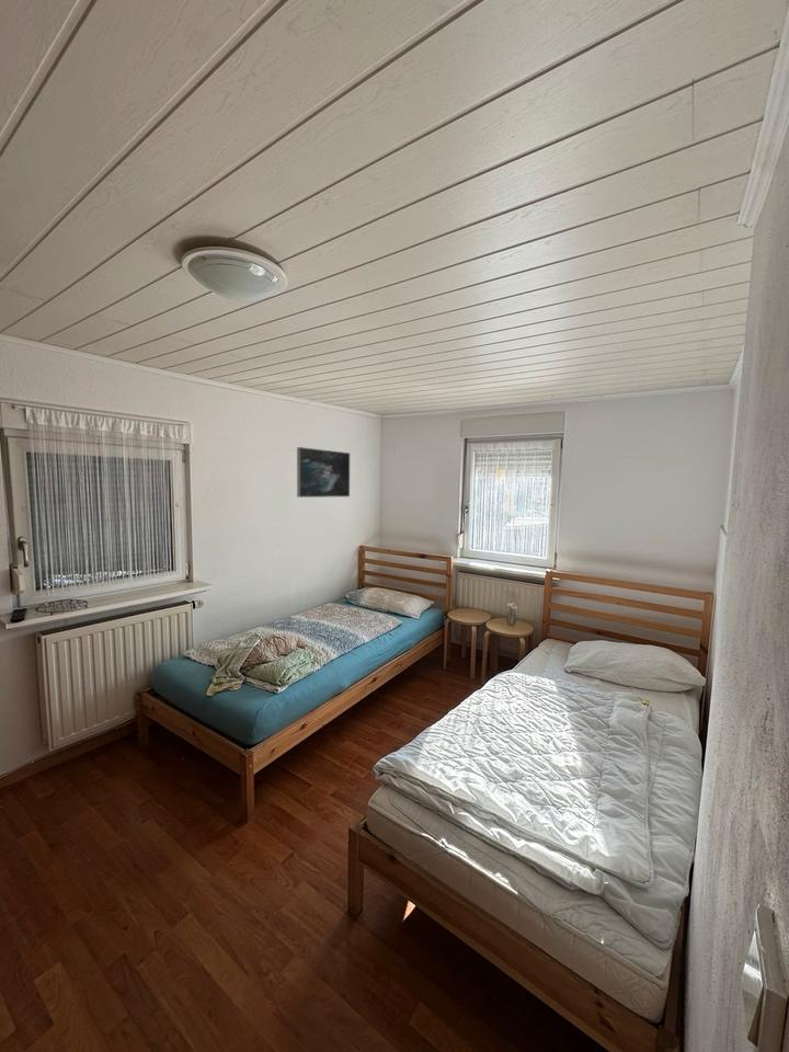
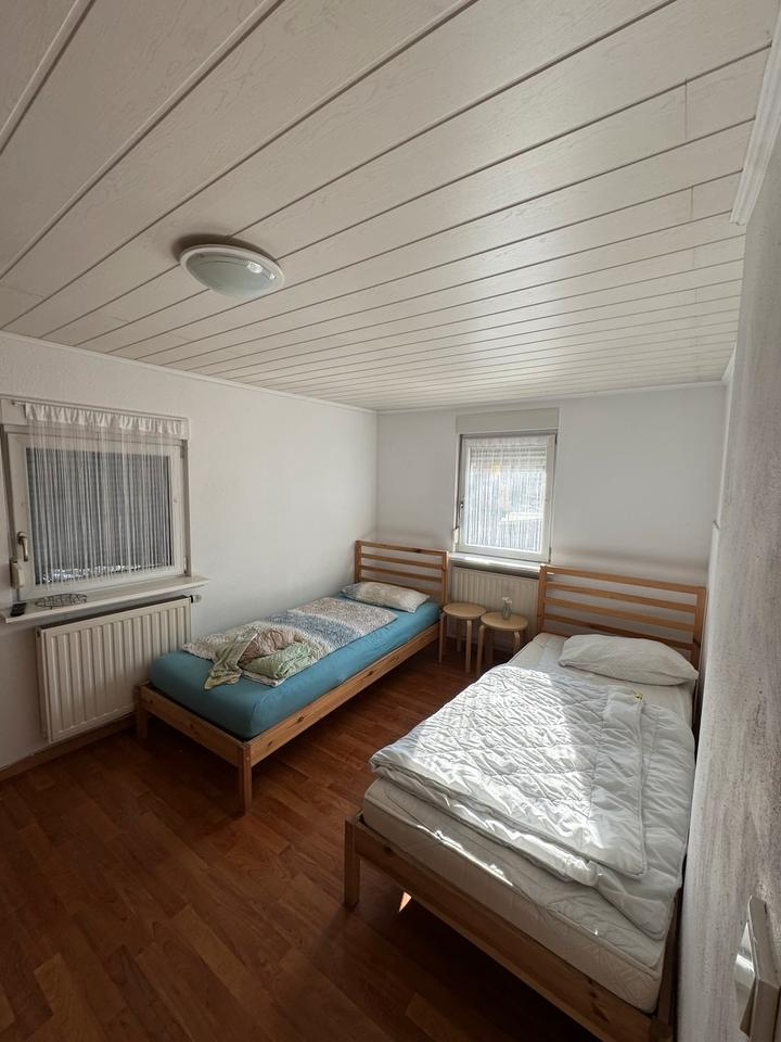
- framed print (324, 473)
